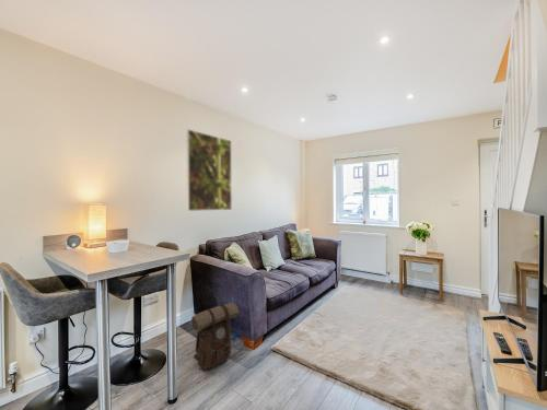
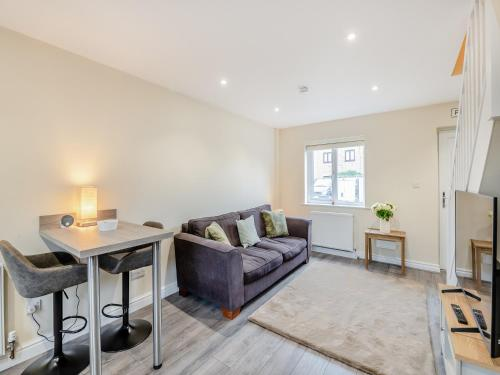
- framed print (210, 173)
- backpack (211, 332)
